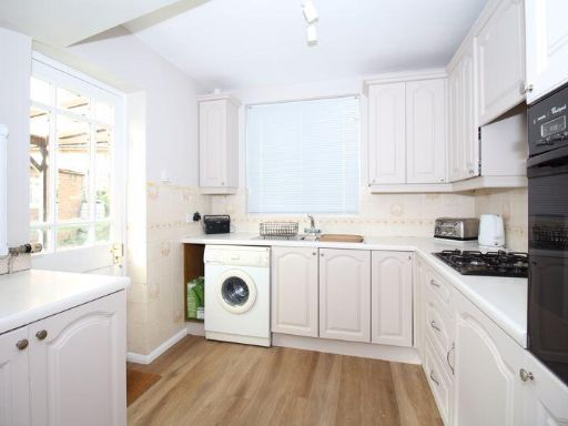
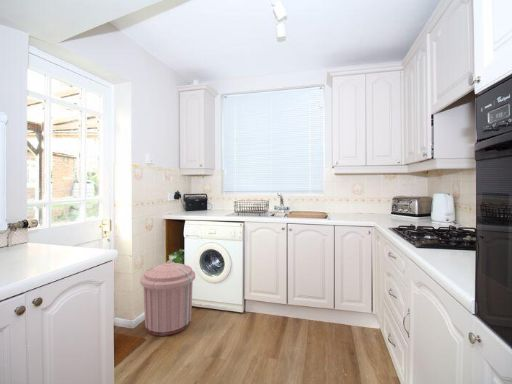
+ trash can (168, 292)
